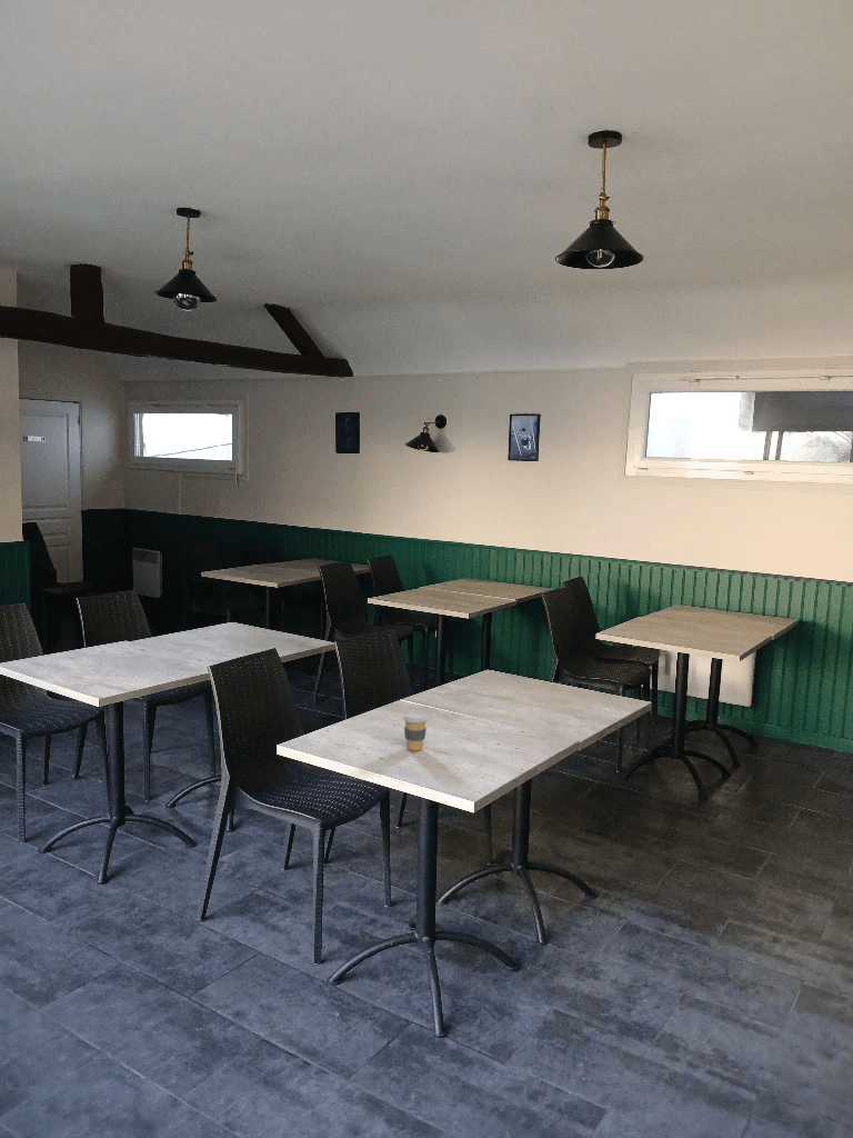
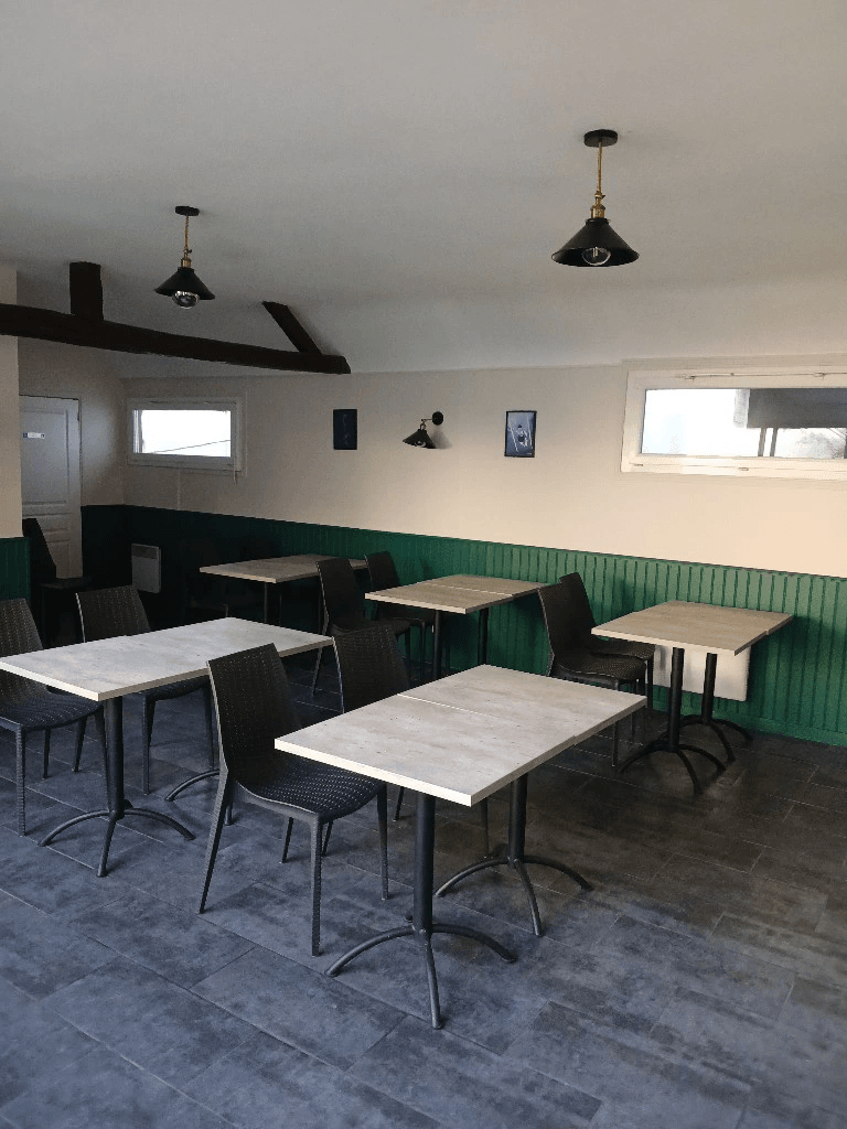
- coffee cup (414, 731)
